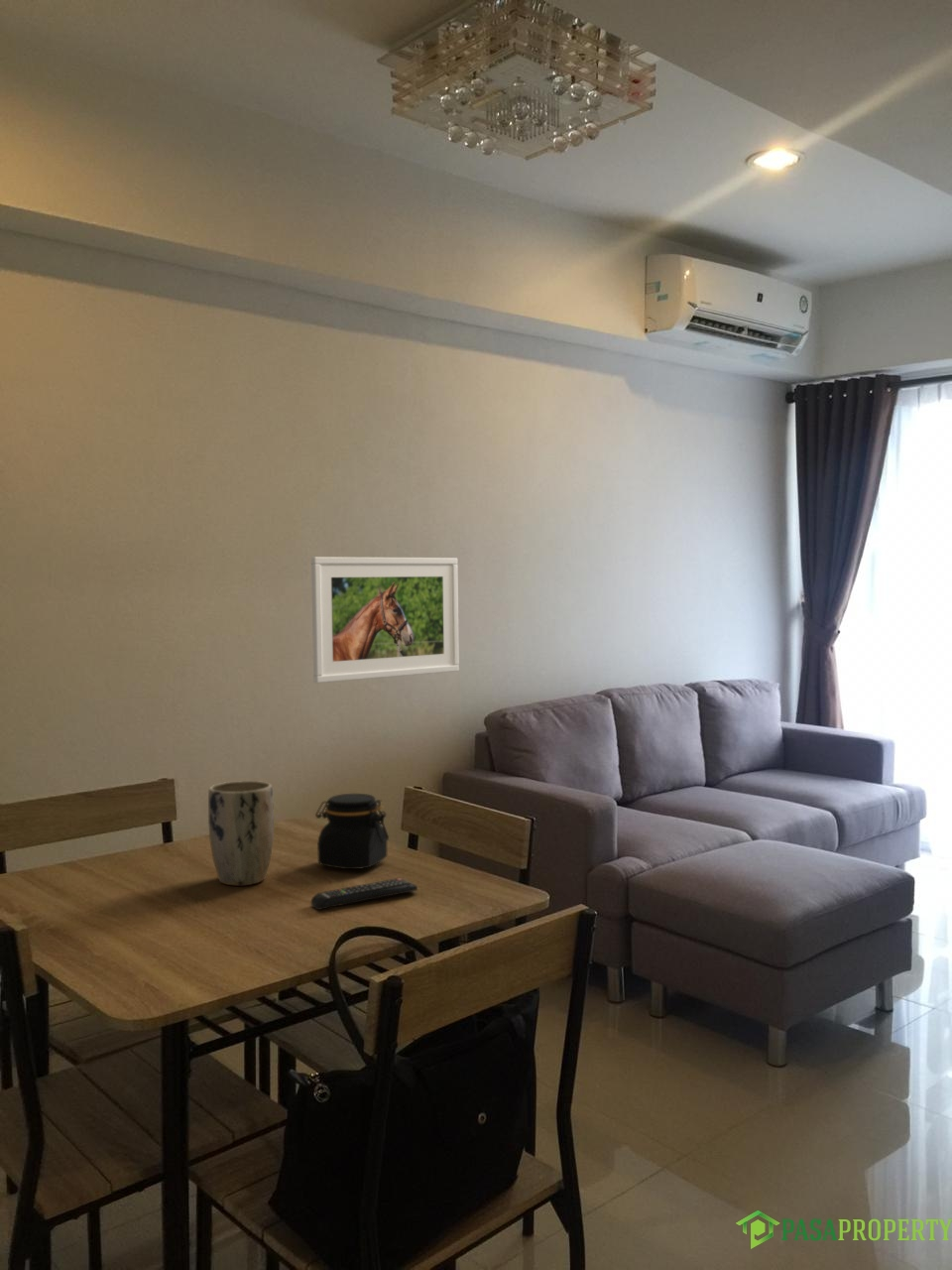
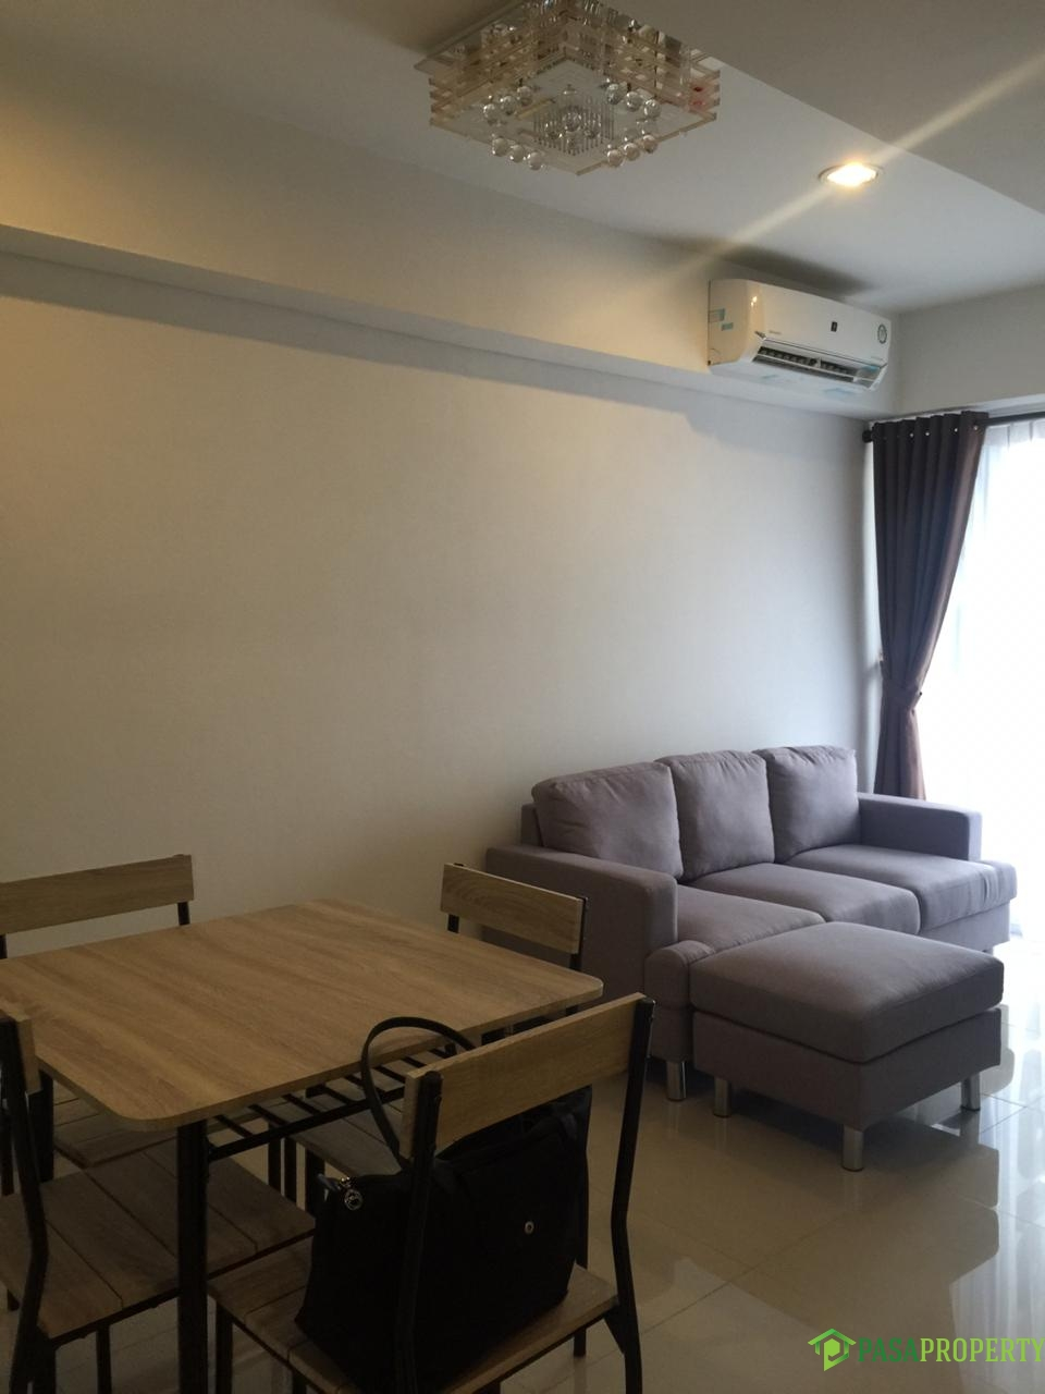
- remote control (365, 893)
- plant pot (241, 832)
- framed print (389, 617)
- jar (351, 830)
